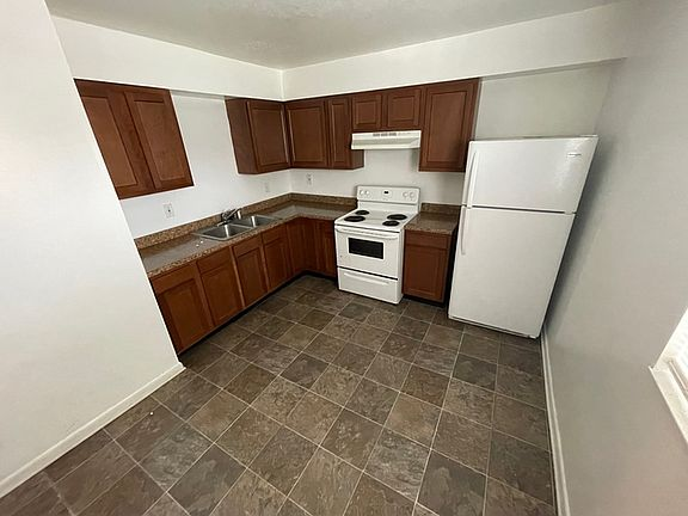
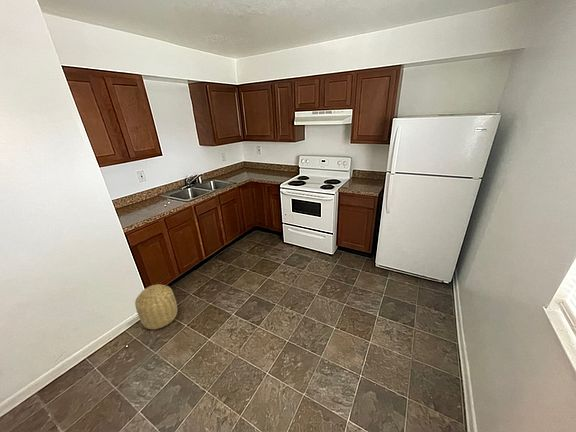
+ basket (156, 303)
